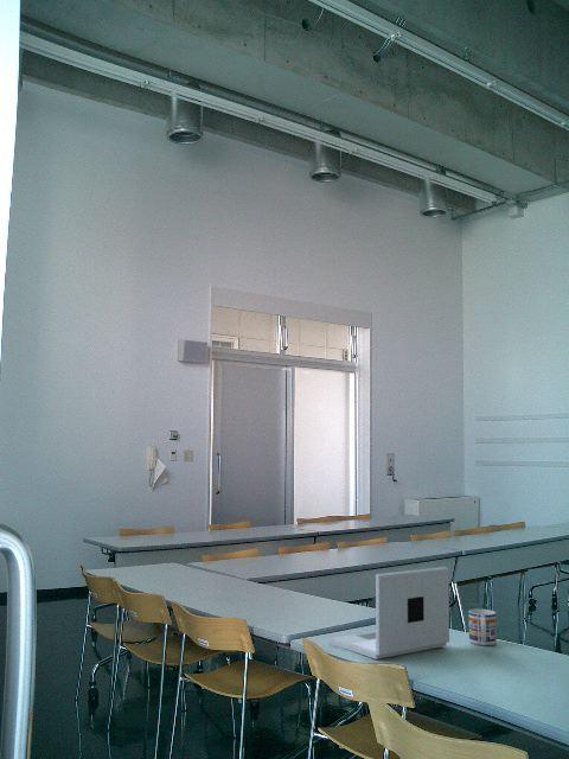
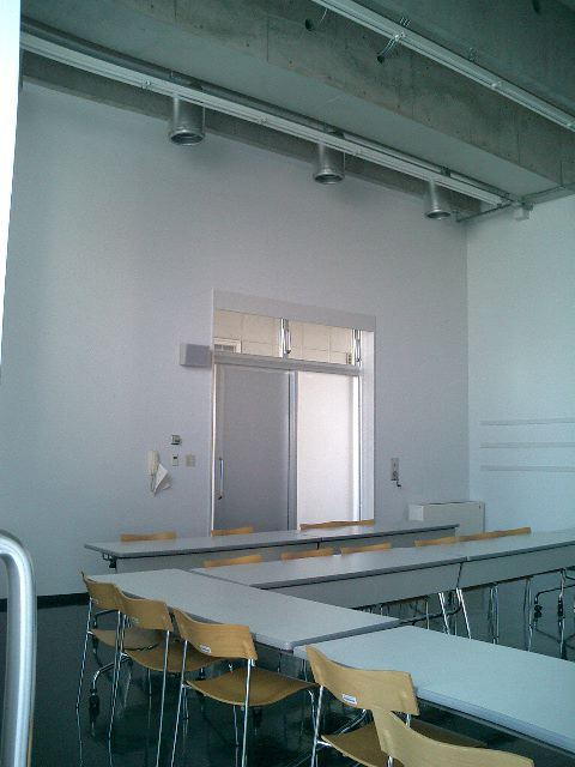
- mug (481, 627)
- laptop (388, 605)
